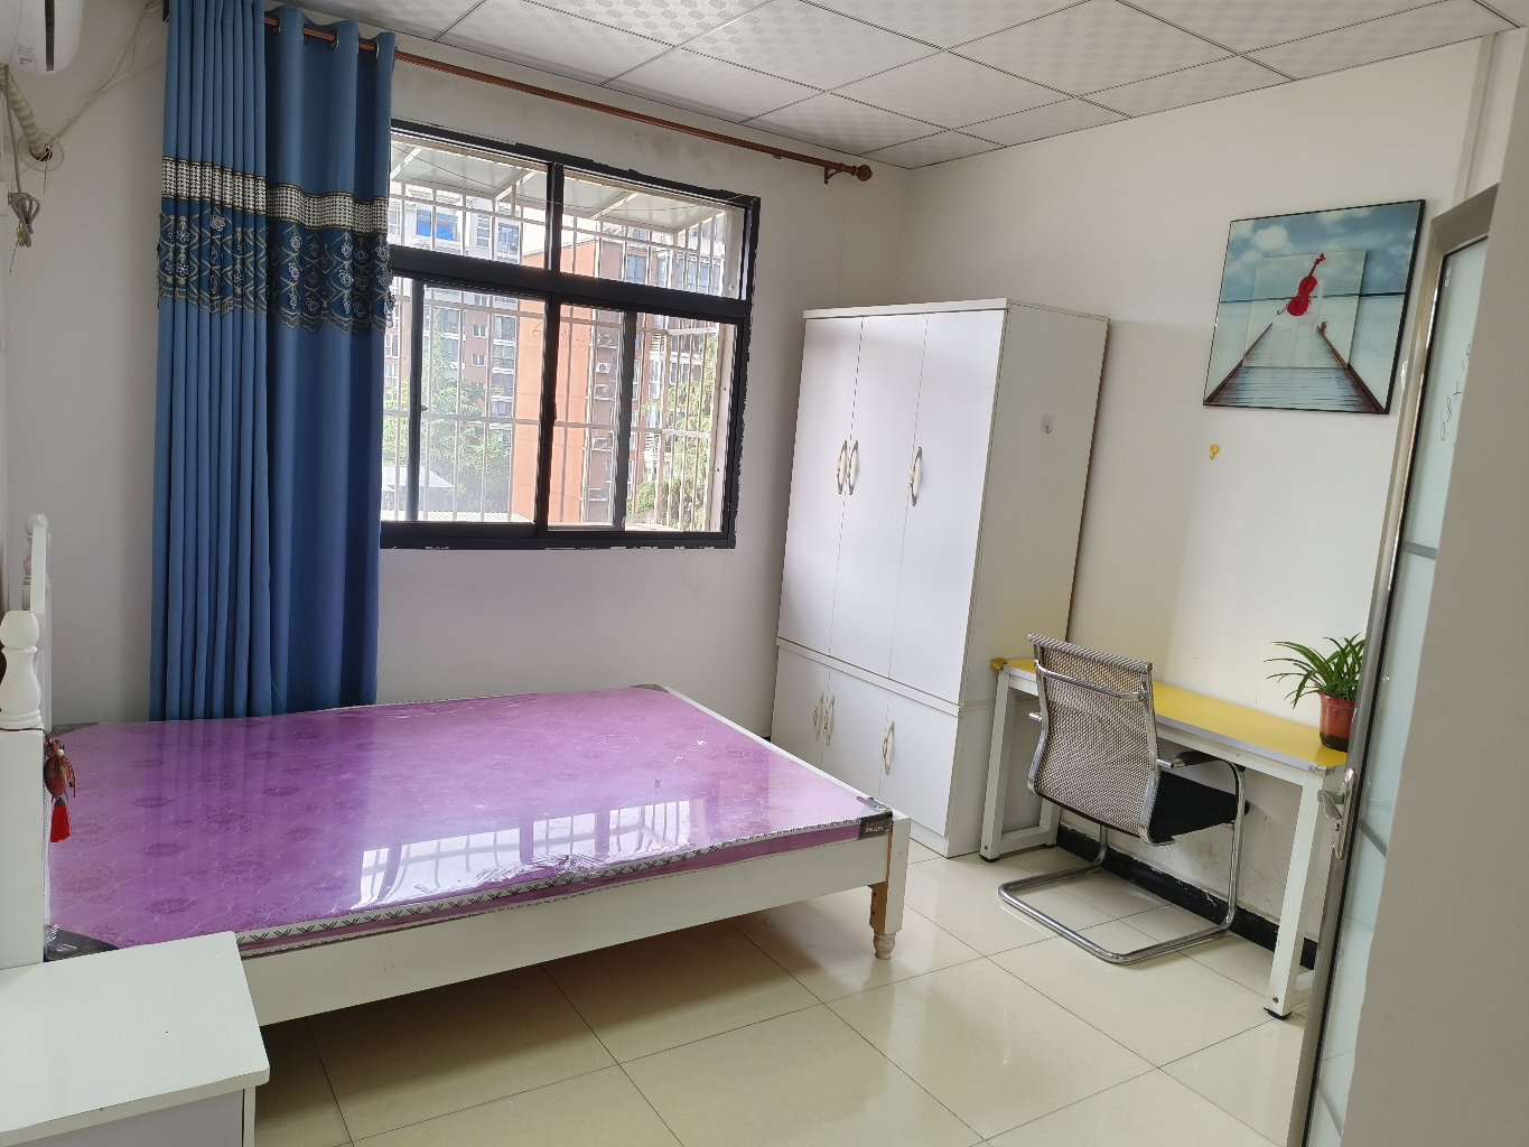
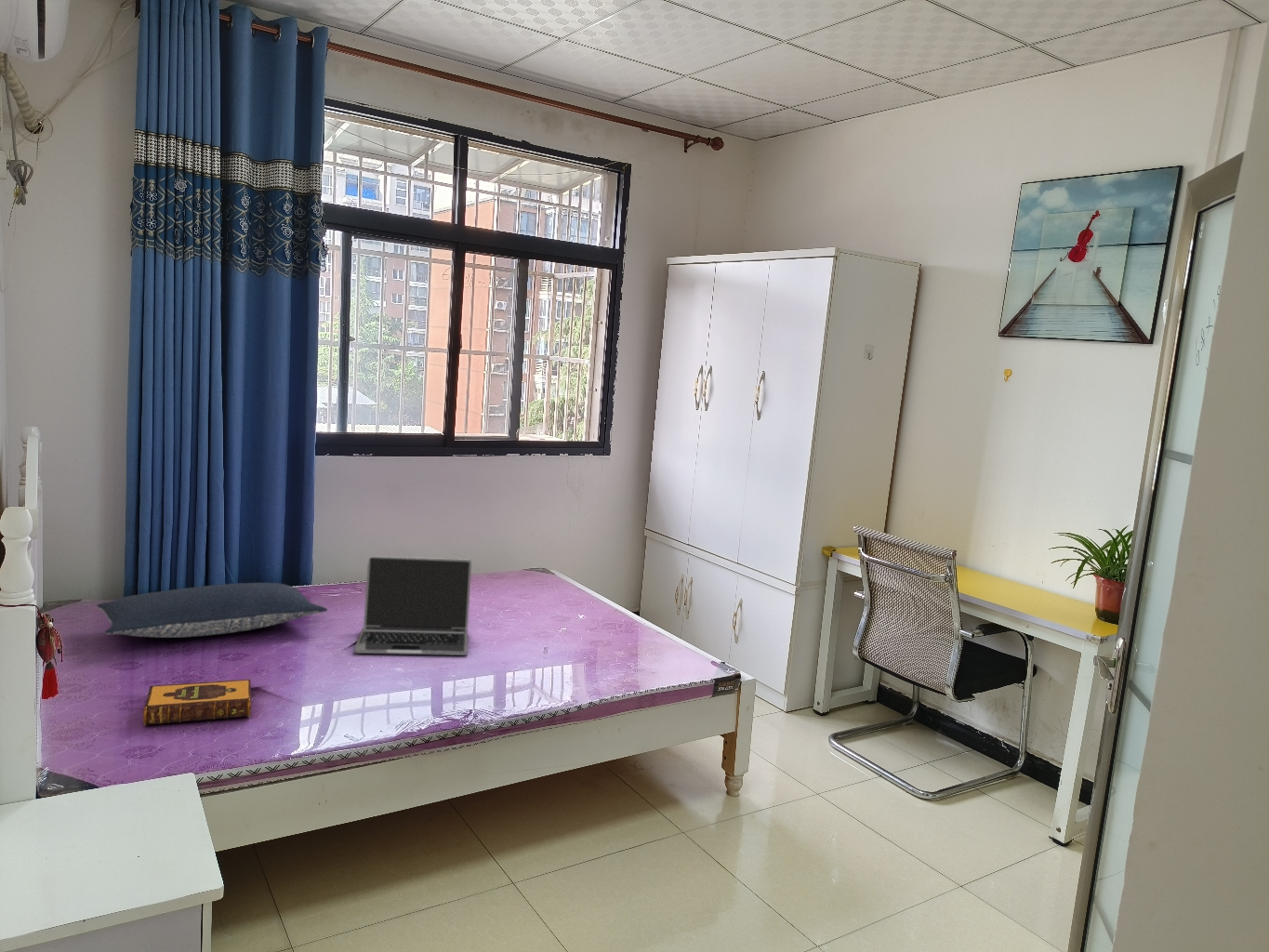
+ pillow (214, 608)
+ laptop (416, 603)
+ hardback book (199, 702)
